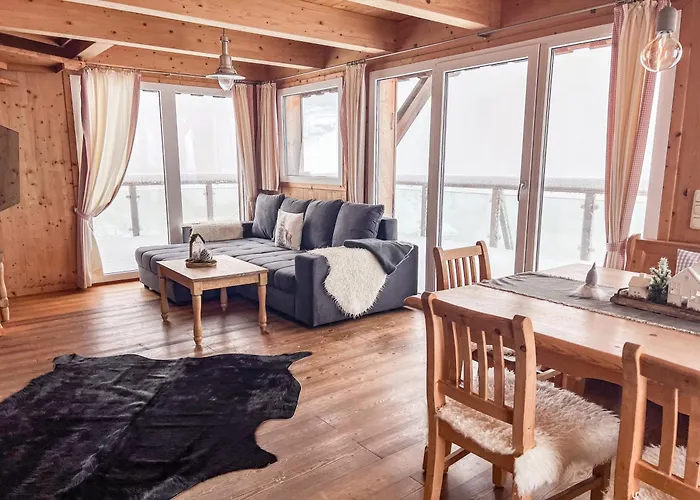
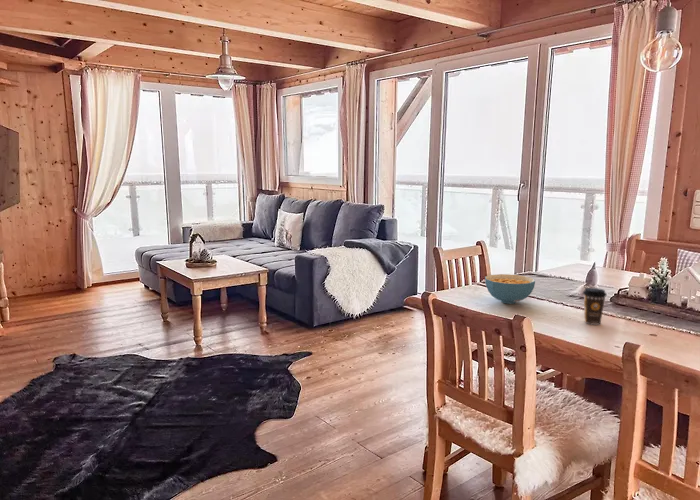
+ coffee cup (593, 306)
+ cereal bowl (509, 290)
